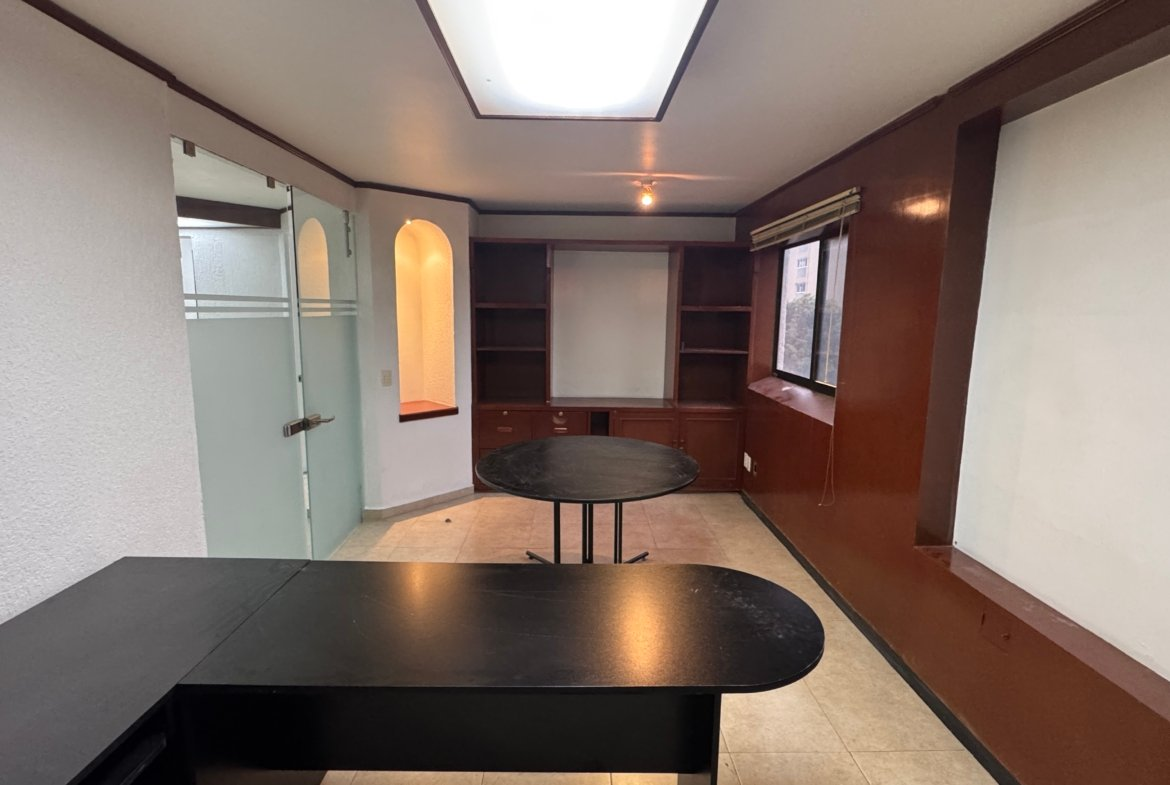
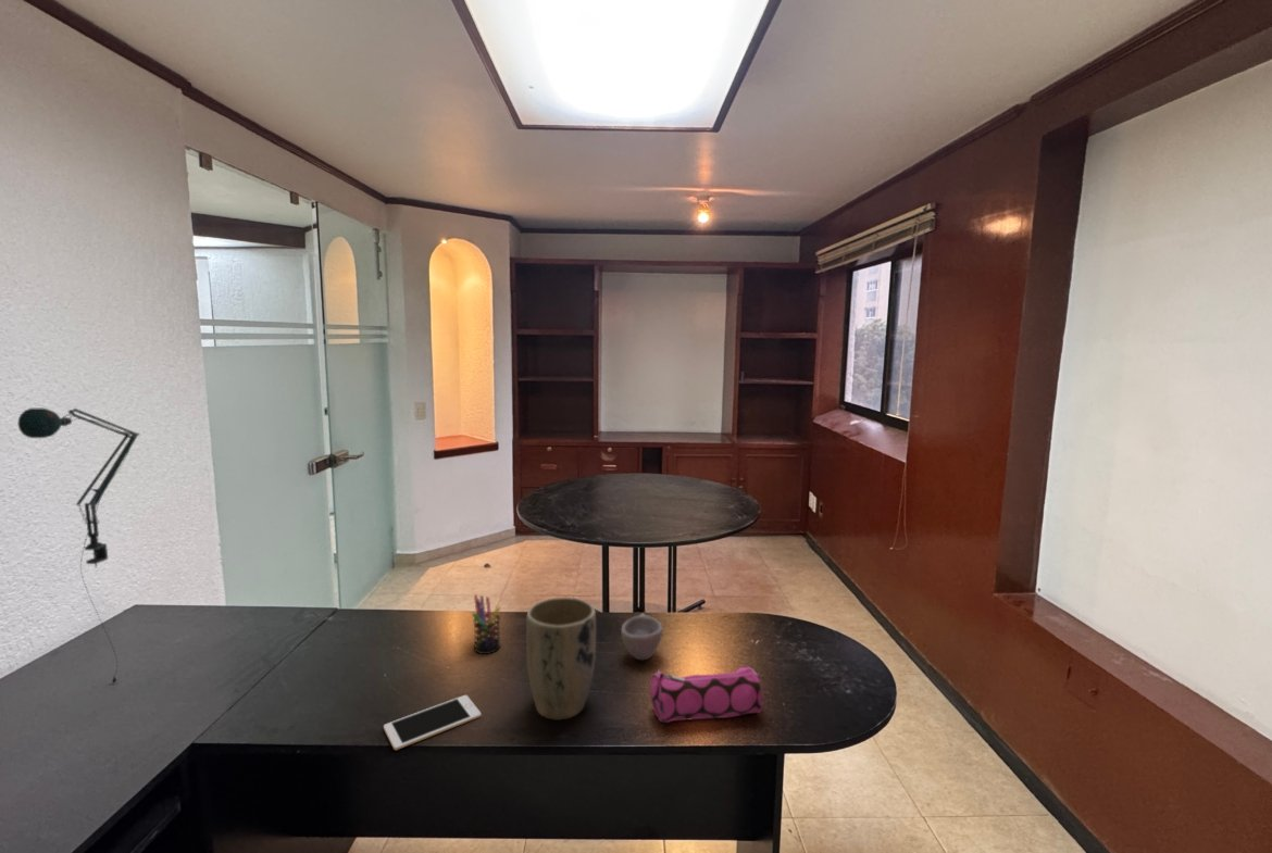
+ cup (640, 637)
+ cell phone (433, 720)
+ desk lamp (100, 553)
+ plant pot (561, 658)
+ pencil case (707, 691)
+ pen holder (483, 624)
